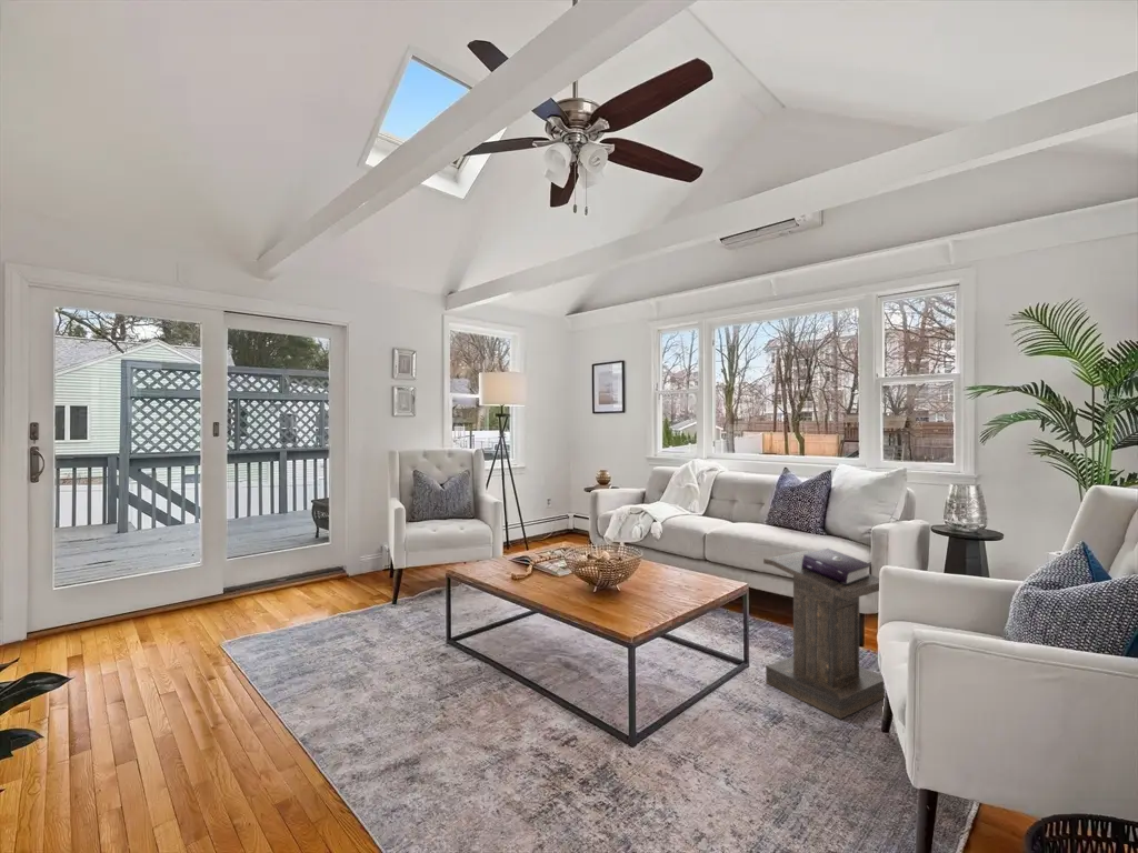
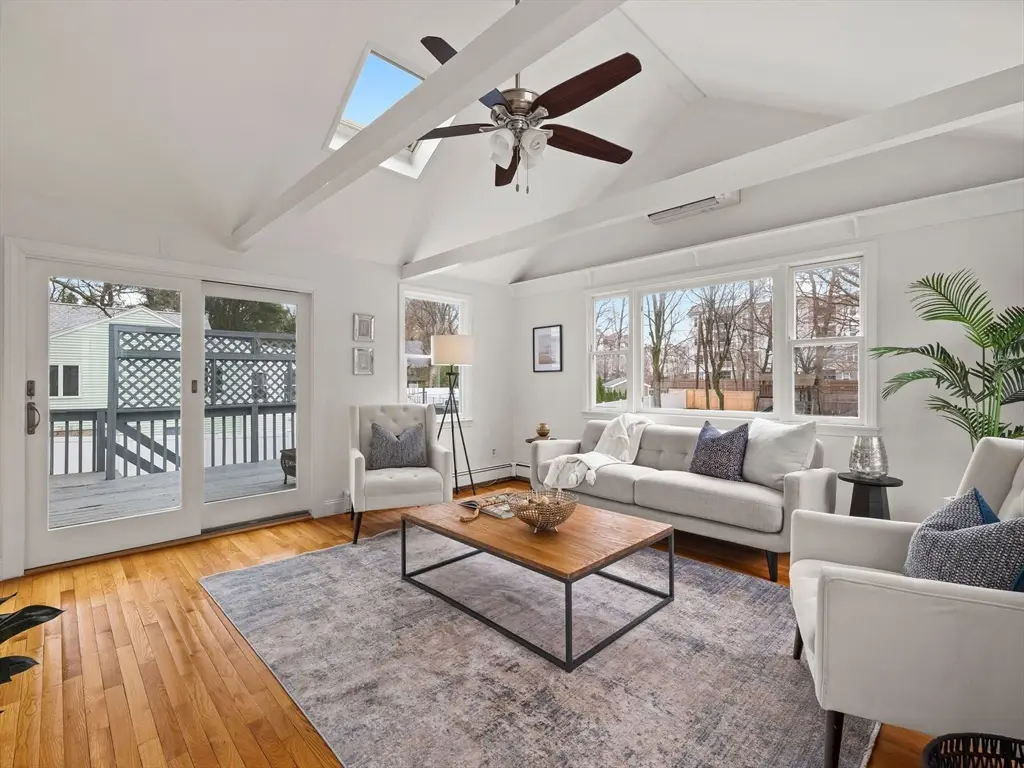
- lectern (825, 621)
